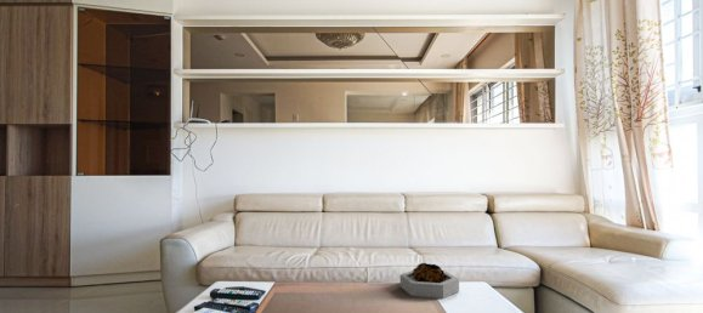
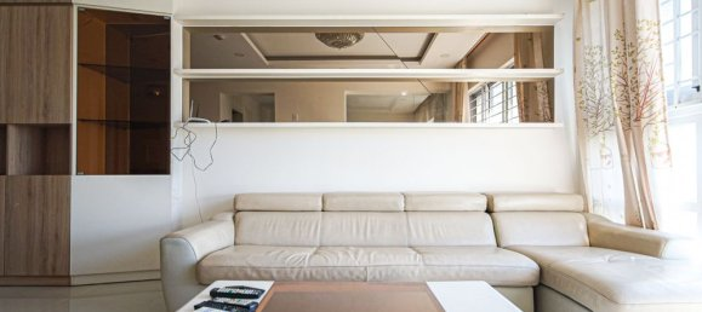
- decorative bowl (429, 274)
